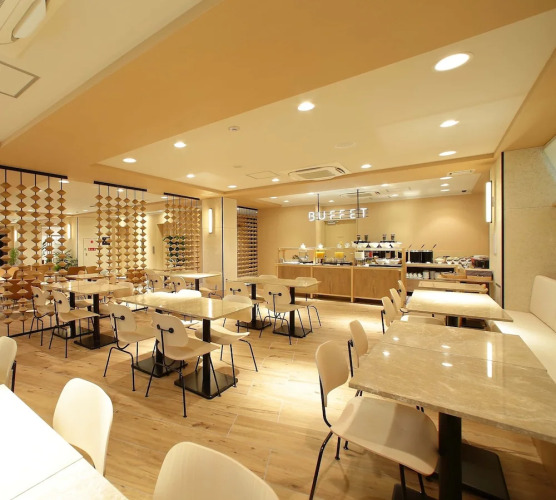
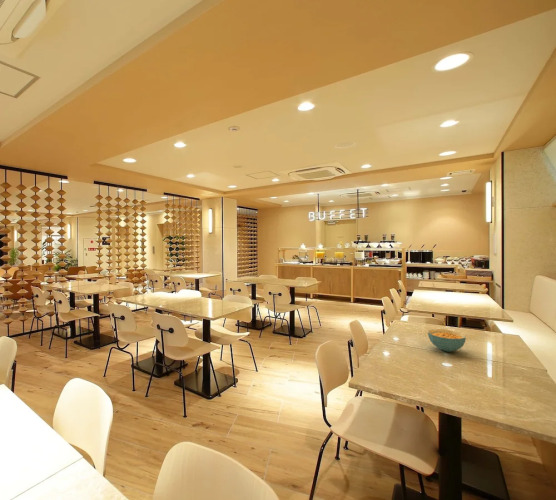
+ cereal bowl (446, 341)
